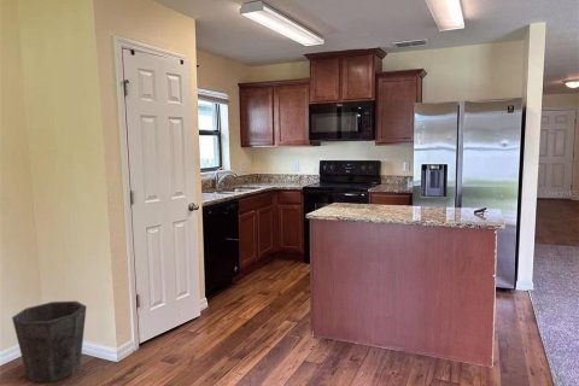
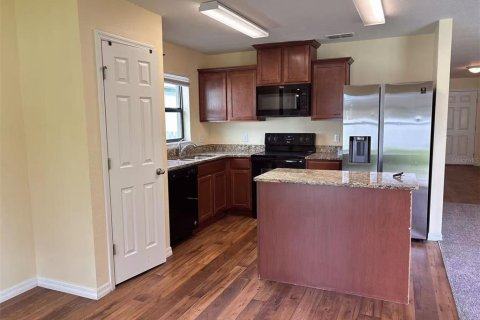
- waste bin (52, 341)
